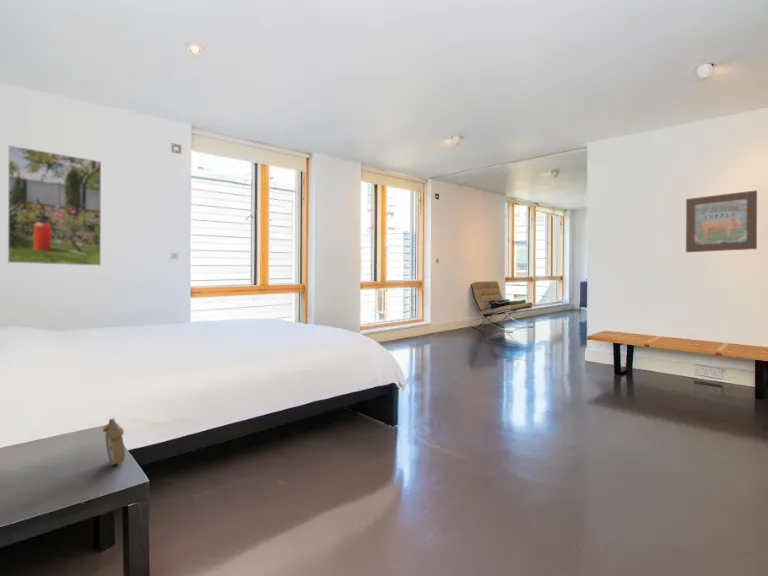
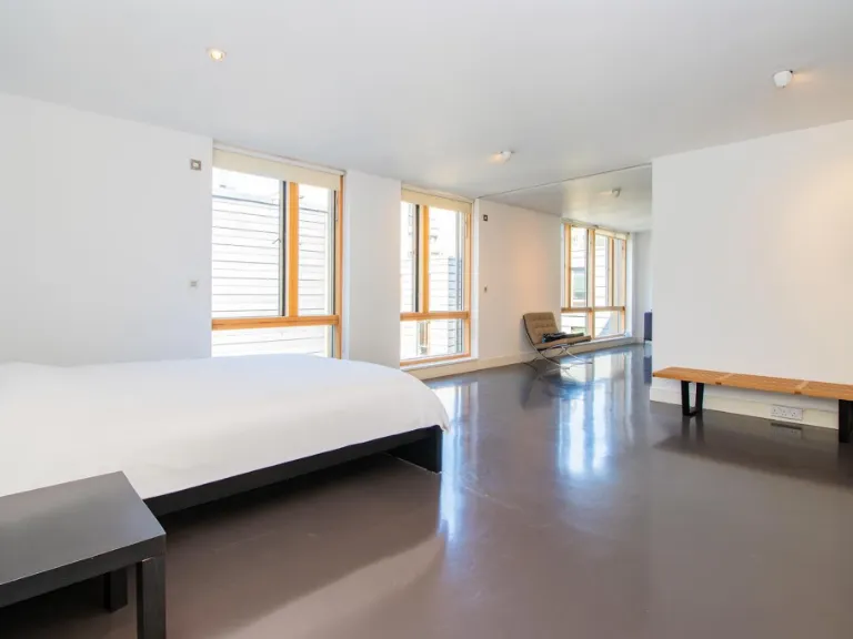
- alarm clock (113, 441)
- wall art (719, 222)
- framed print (57, 209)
